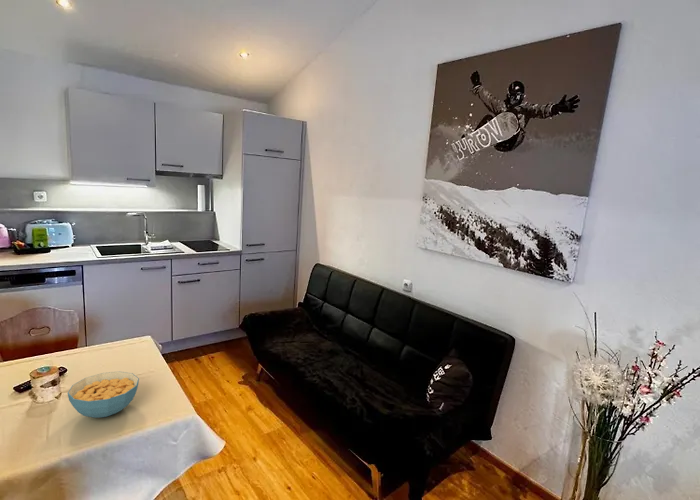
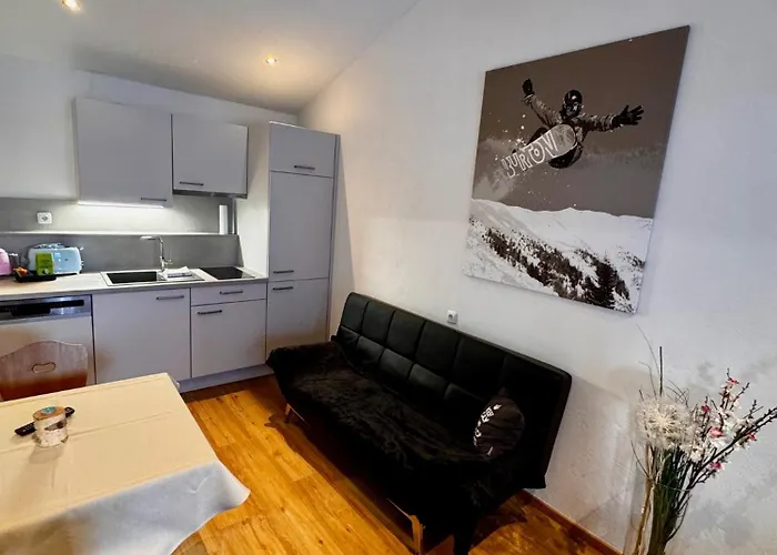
- cereal bowl (105, 398)
